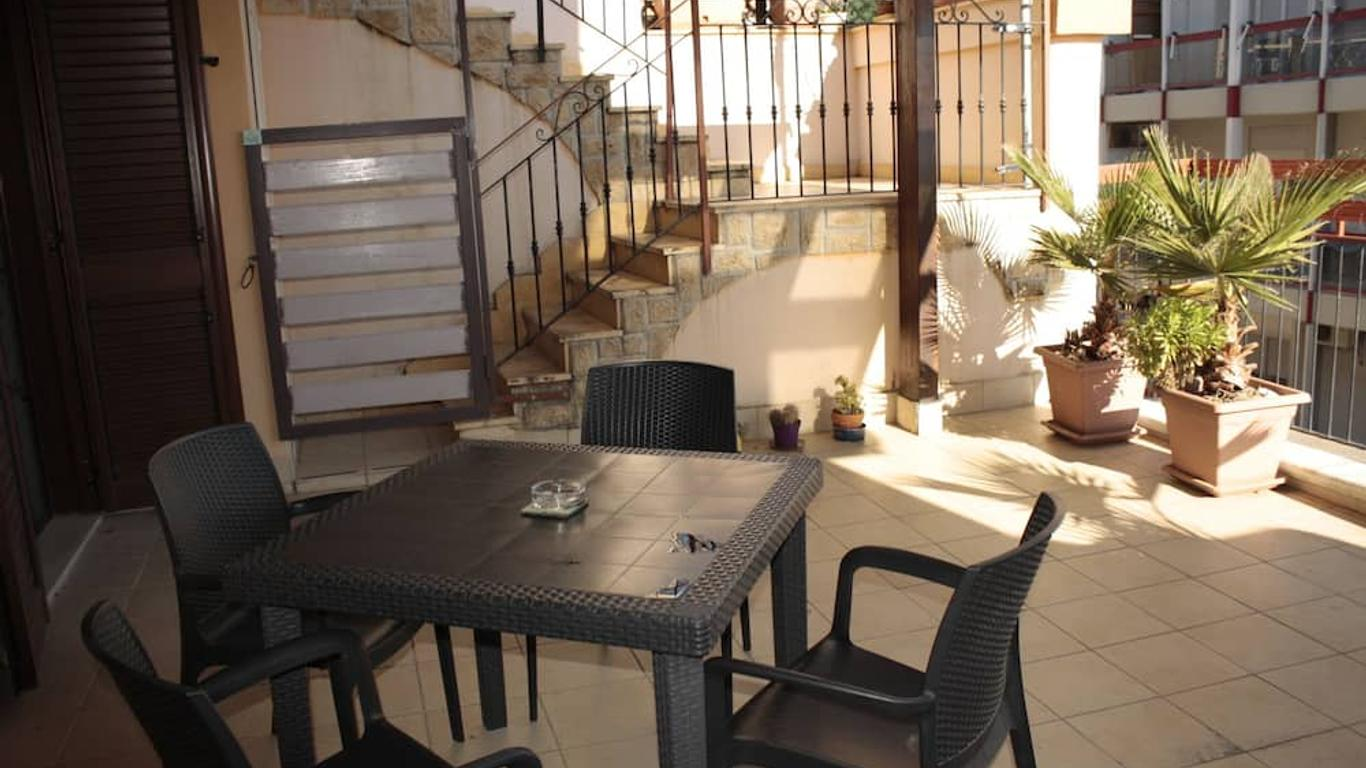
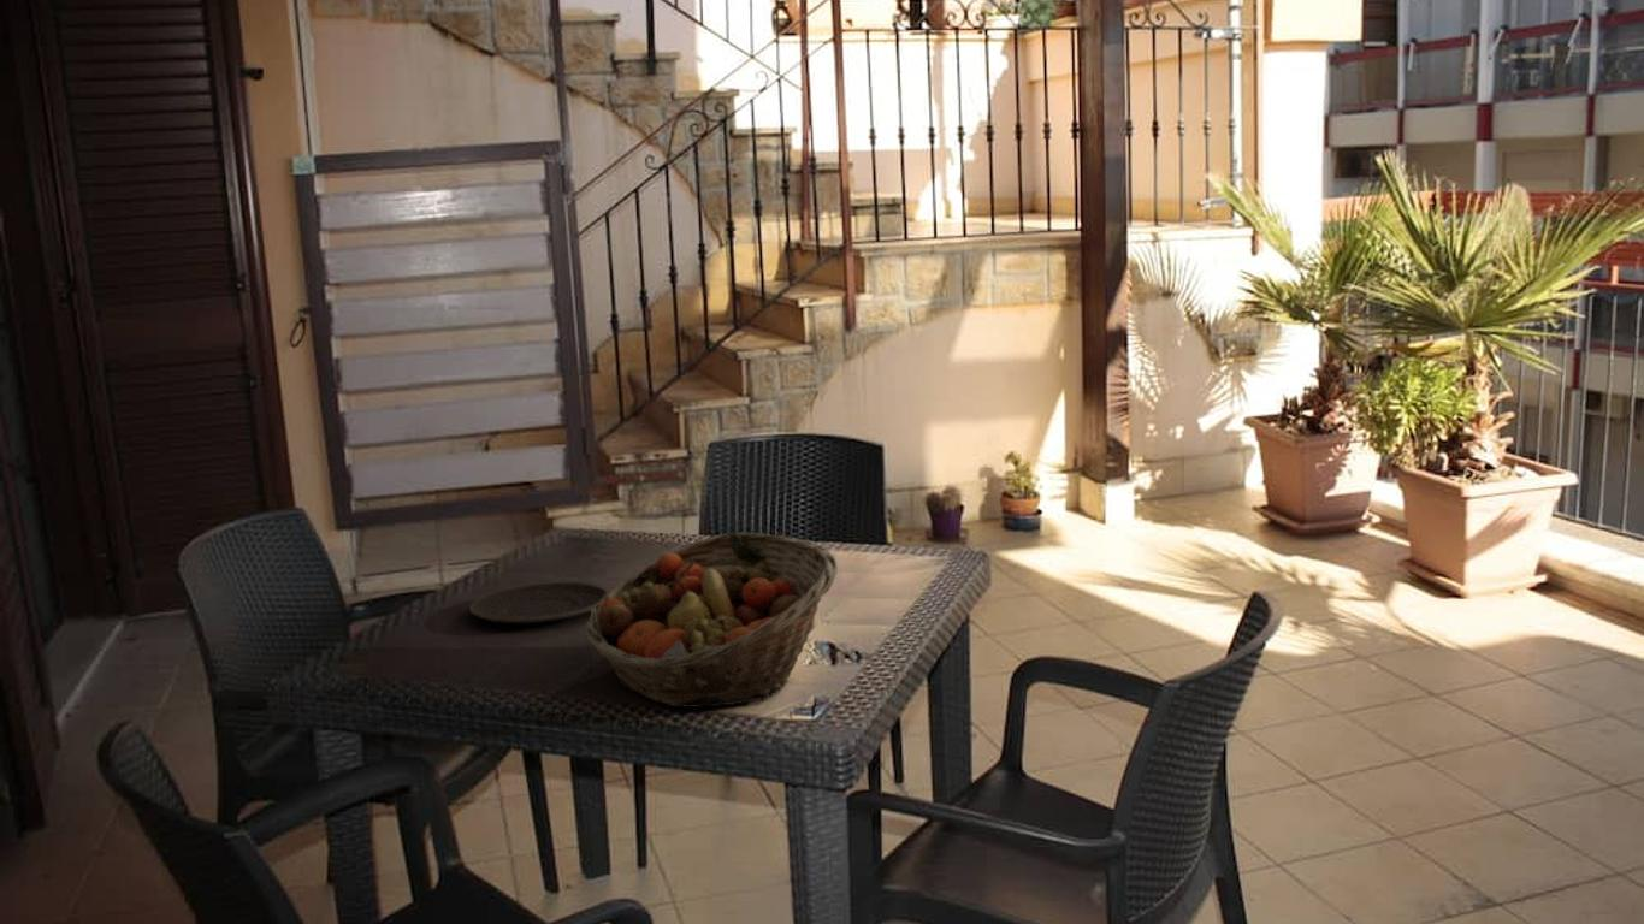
+ plate (540, 604)
+ fruit basket (711, 615)
